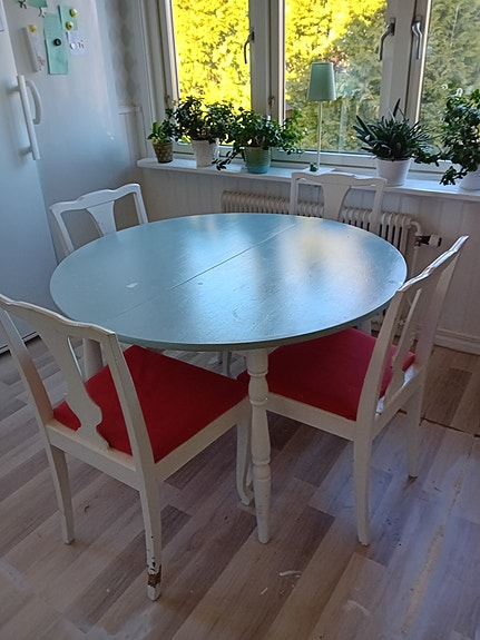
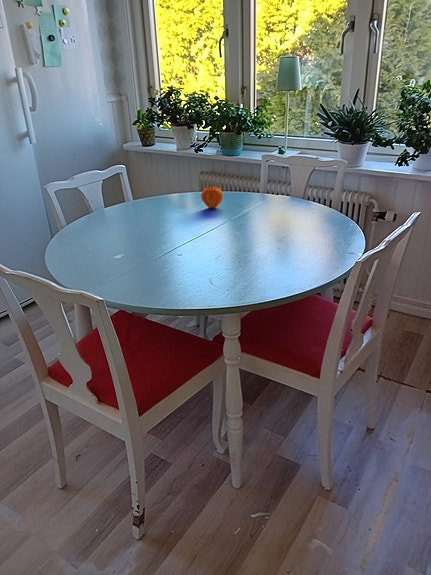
+ fruit (212, 196)
